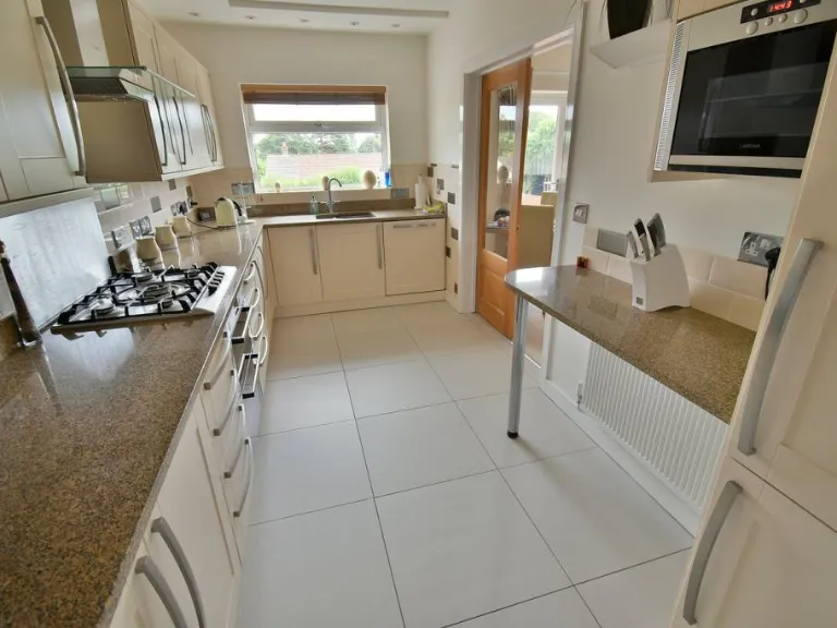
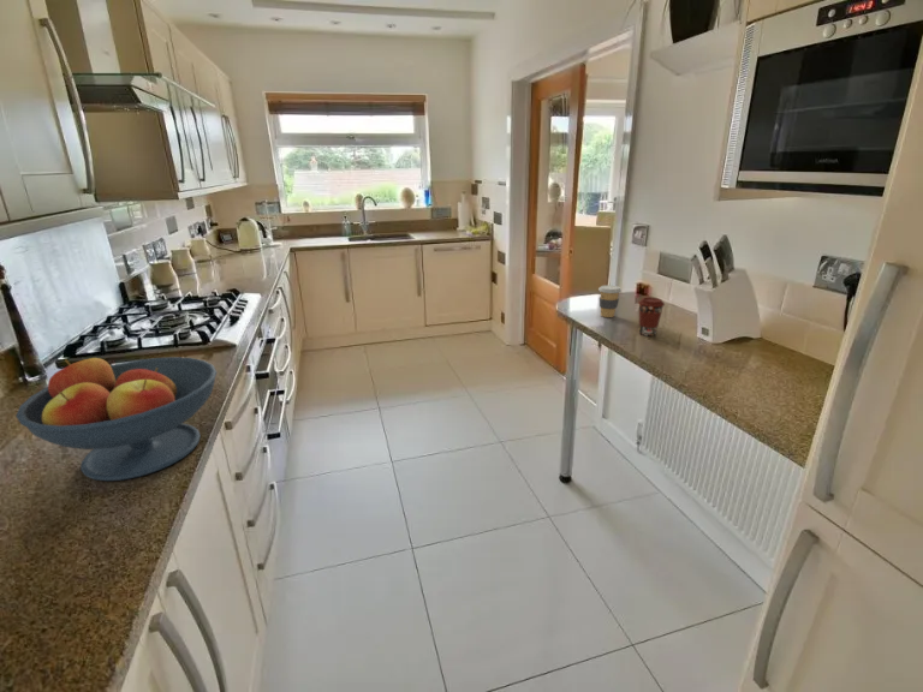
+ coffee cup (608, 302)
+ coffee cup (649, 316)
+ fruit bowl (131, 407)
